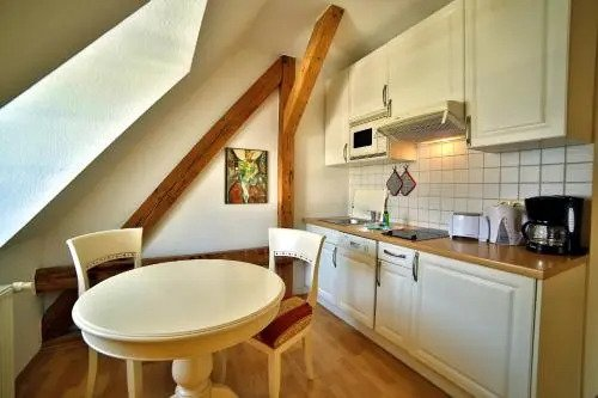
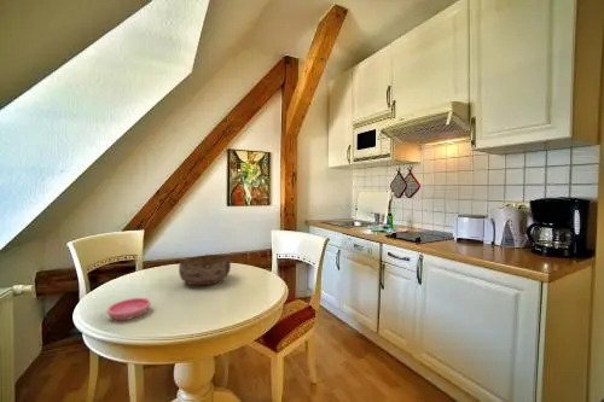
+ bowl (205, 269)
+ saucer (129, 309)
